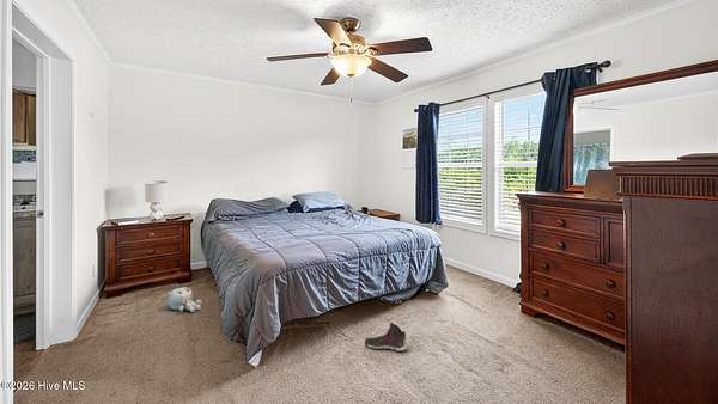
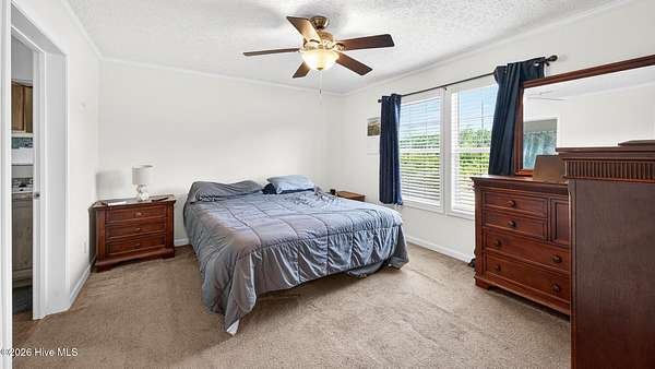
- plush toy (184, 299)
- sneaker (385, 333)
